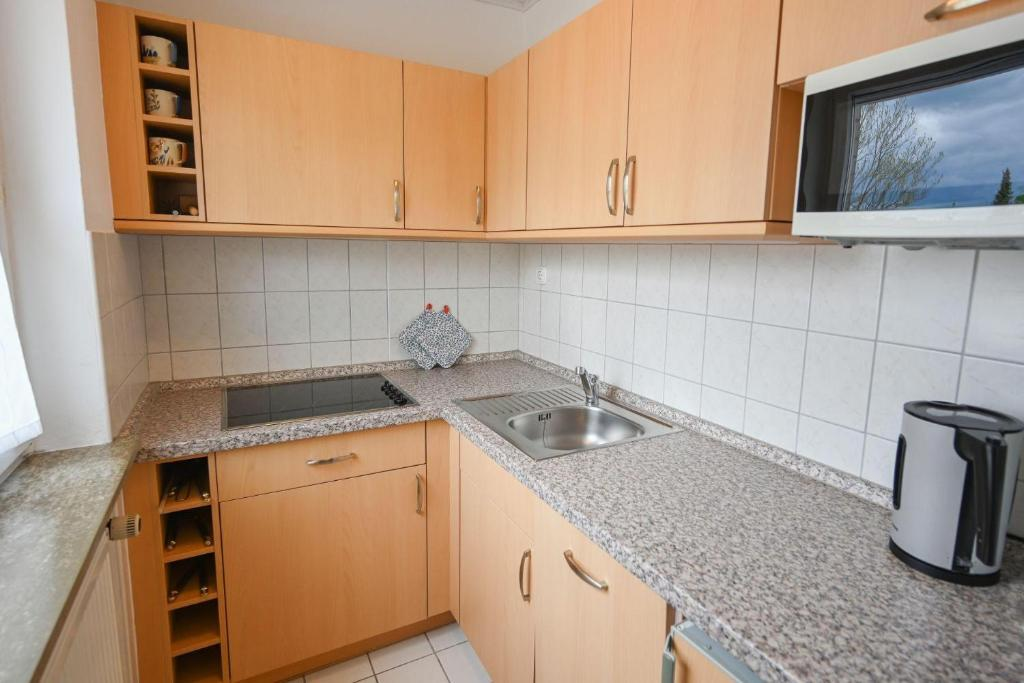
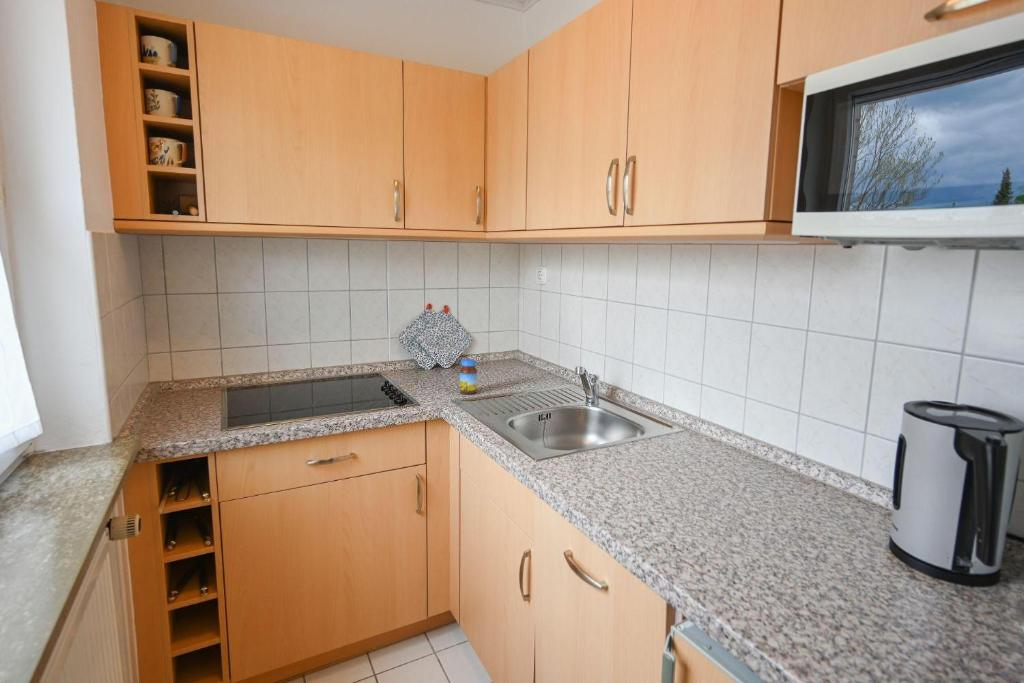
+ jar (468, 375)
